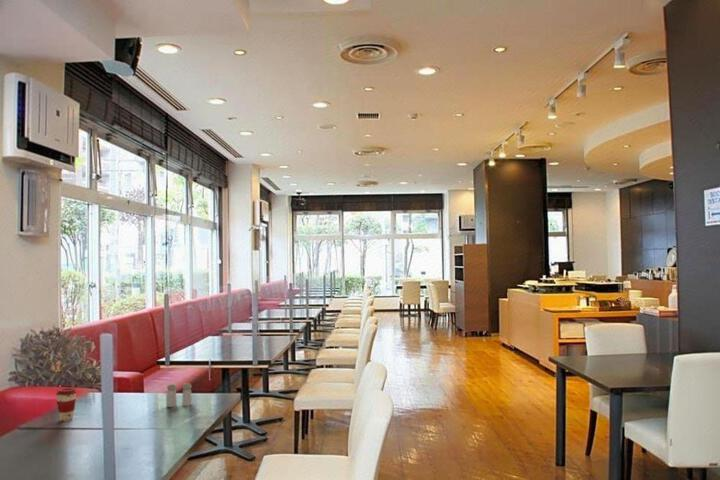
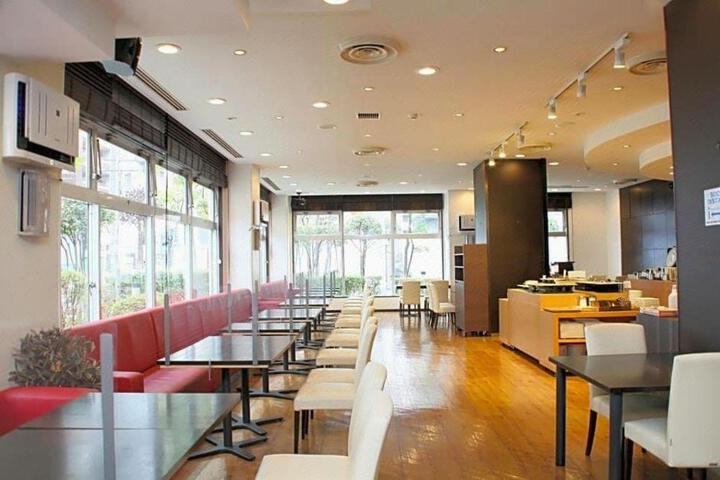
- salt and pepper shaker (175, 394)
- coffee cup (66, 404)
